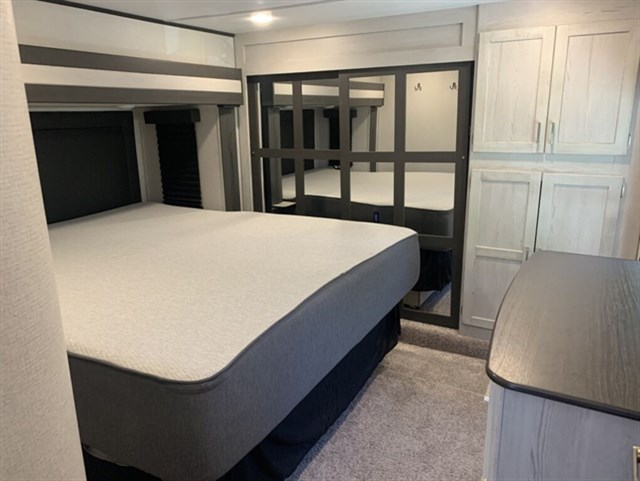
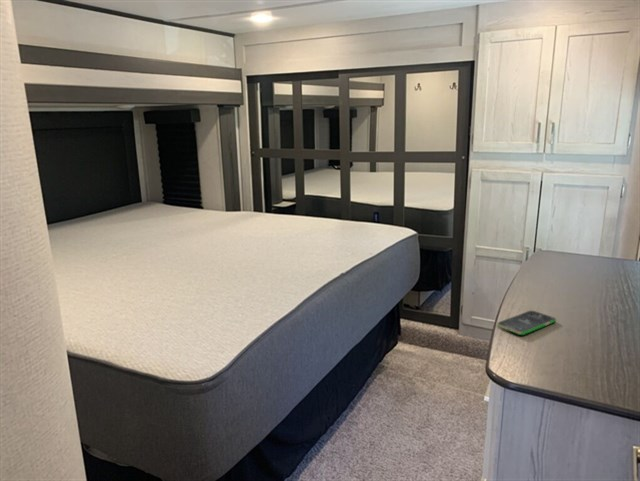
+ smartphone (526, 322)
